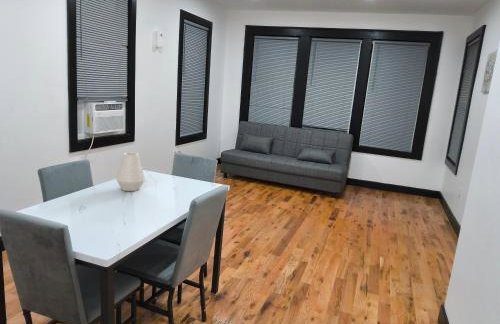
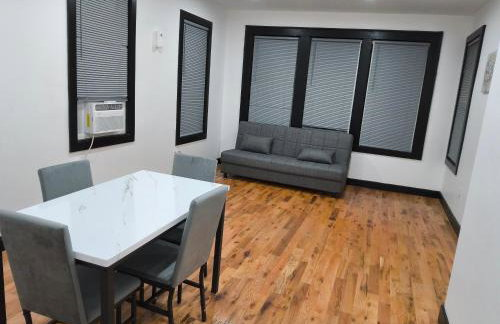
- vase (130, 171)
